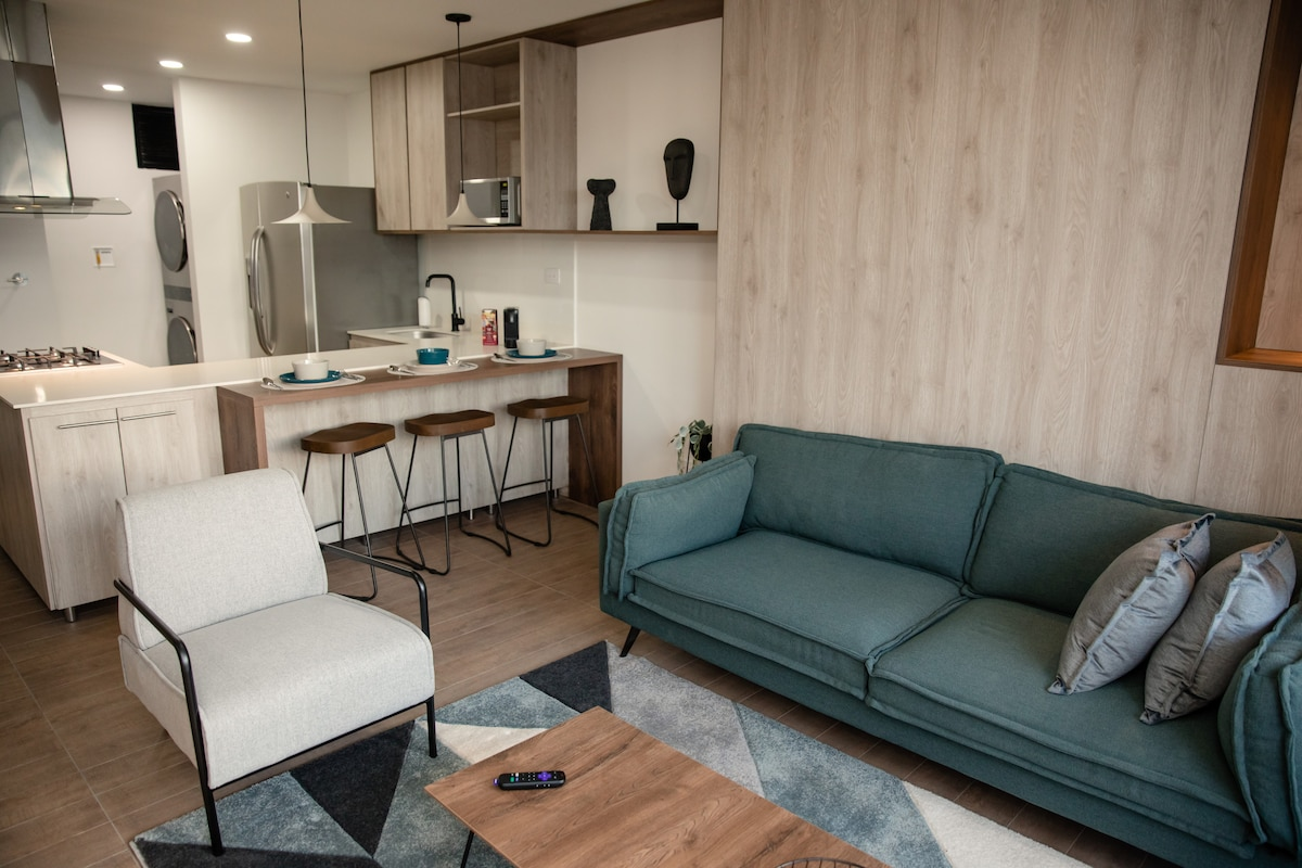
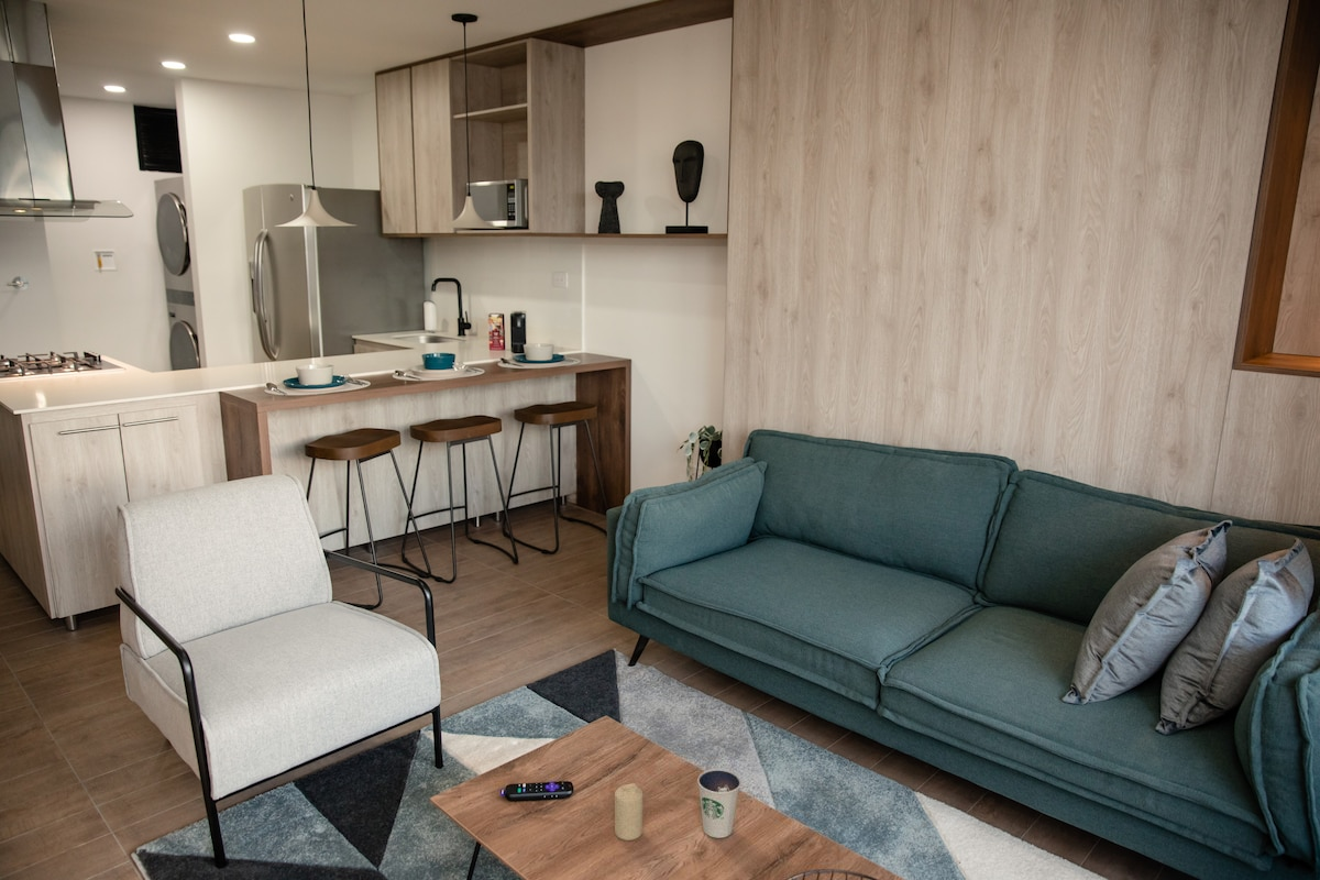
+ dixie cup (718, 804)
+ candle (628, 809)
